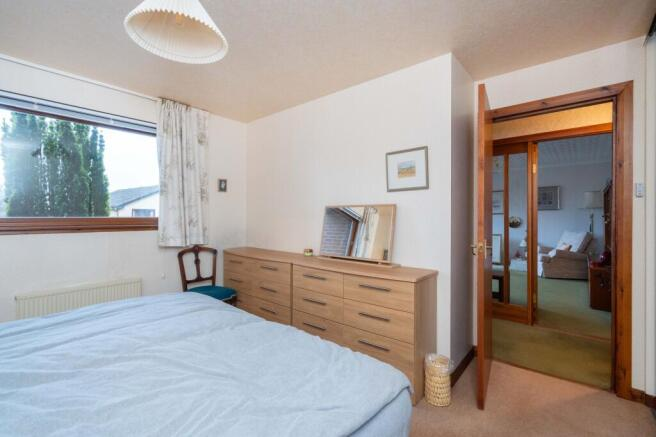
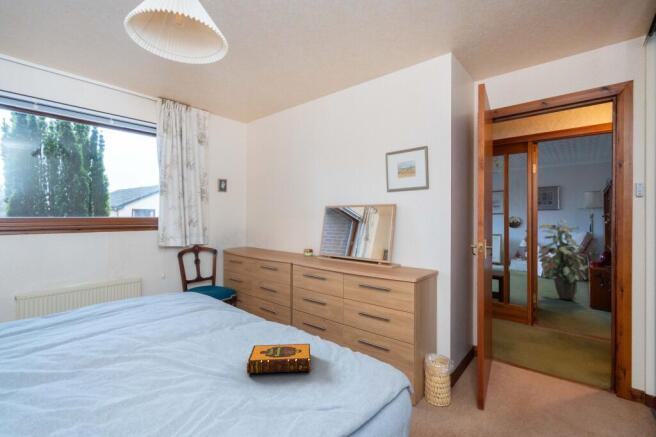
+ hardback book (280, 358)
+ indoor plant (561, 259)
